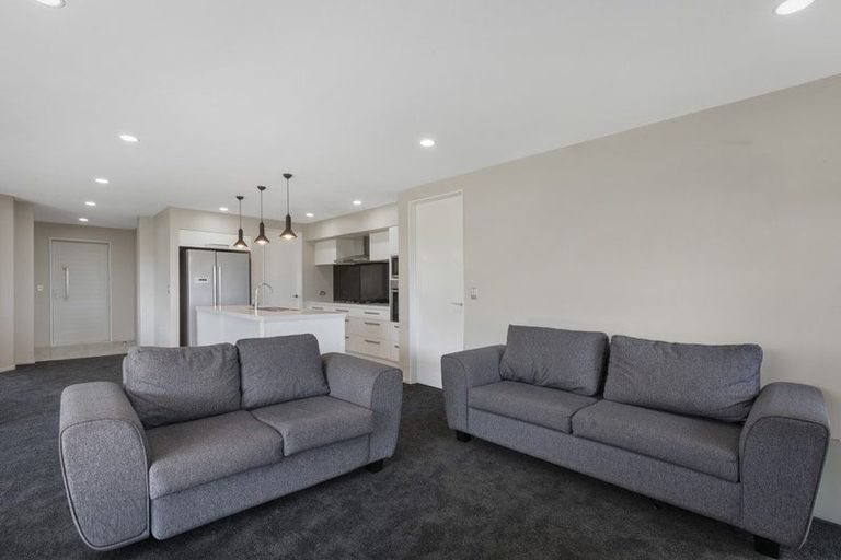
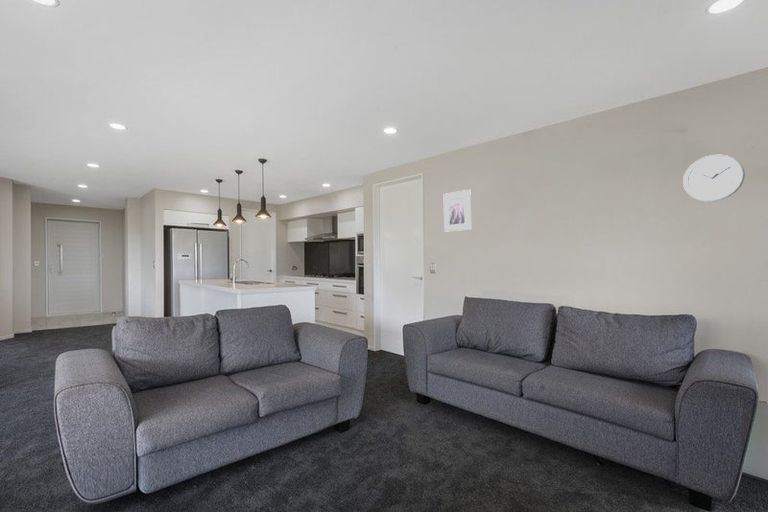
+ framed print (457, 211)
+ wall clock (712, 178)
